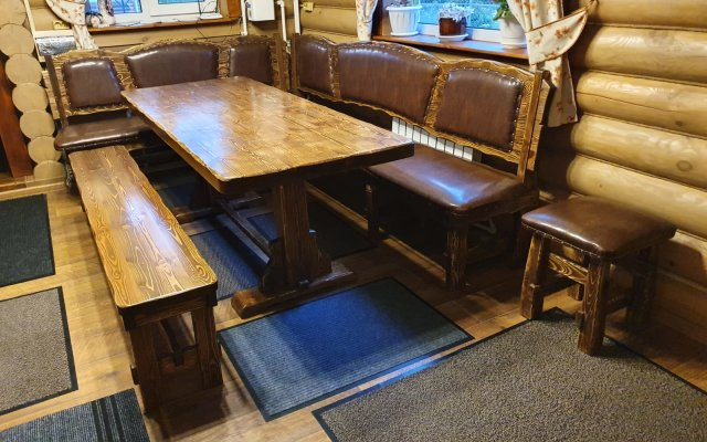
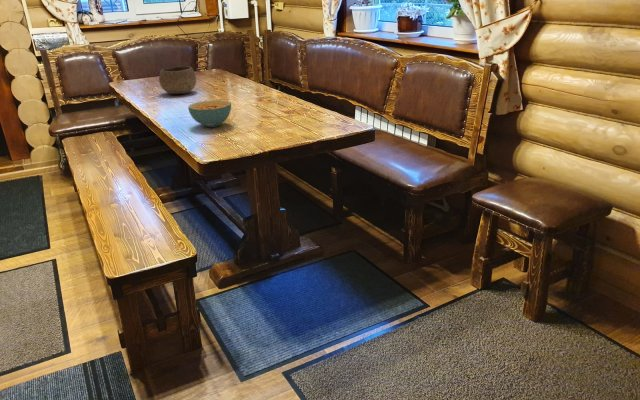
+ bowl (177, 80)
+ cereal bowl (211, 115)
